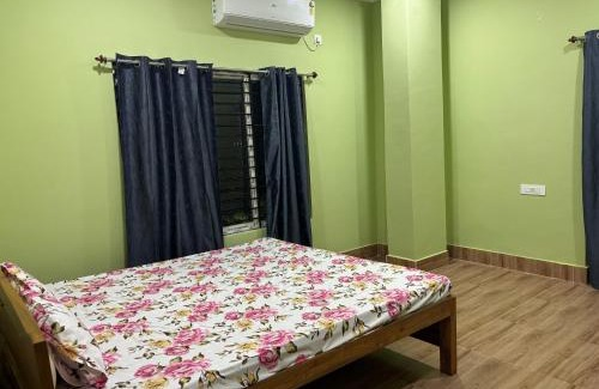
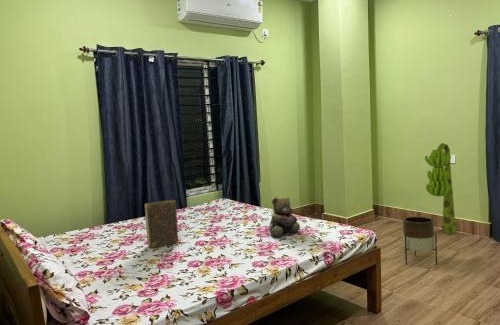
+ decorative plant (442, 189)
+ book (161, 223)
+ planter (417, 240)
+ teddy bear (280, 215)
